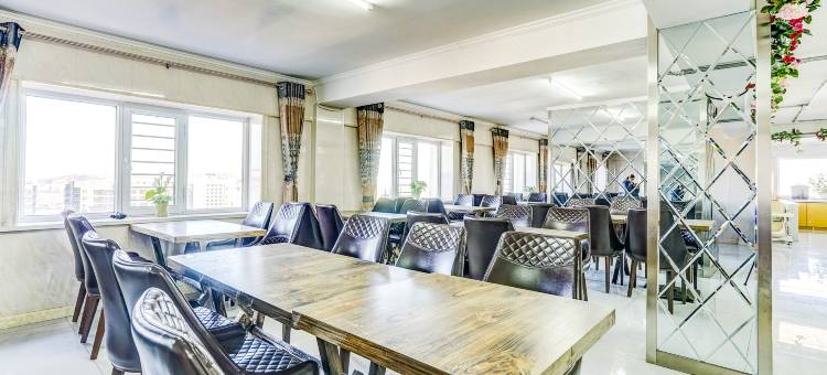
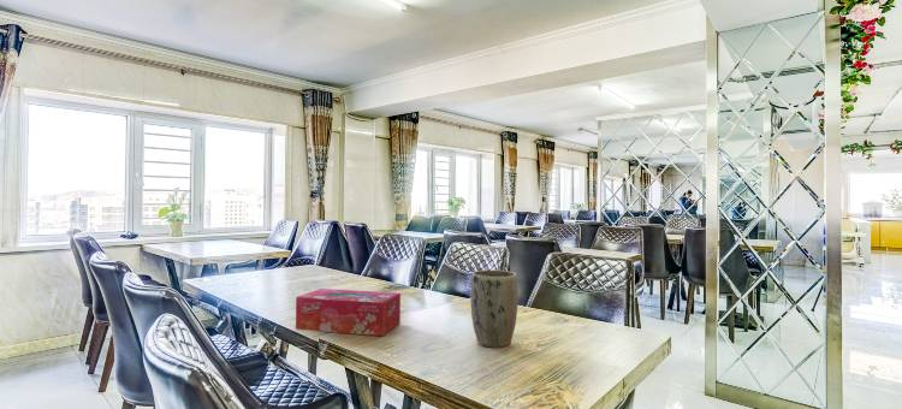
+ plant pot (493, 307)
+ tissue box (349, 310)
